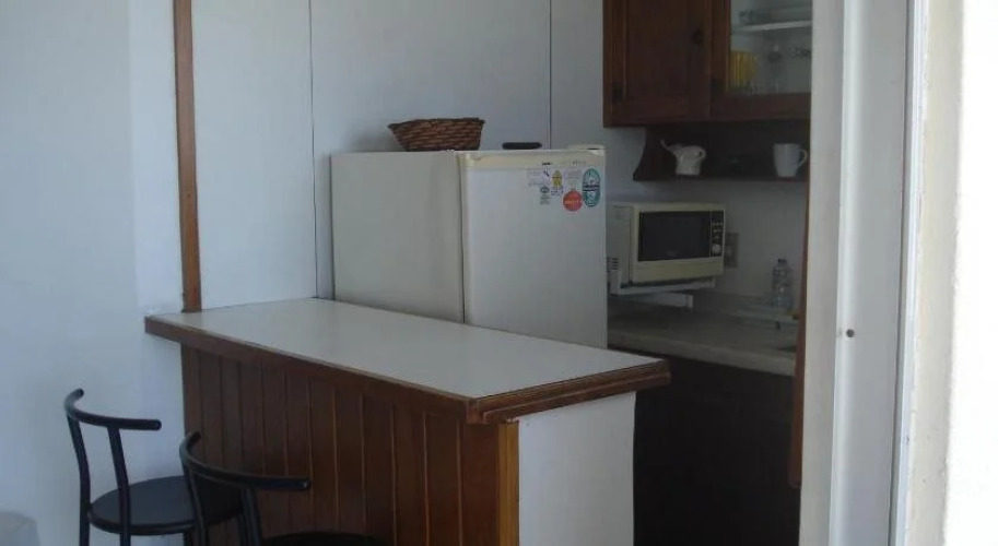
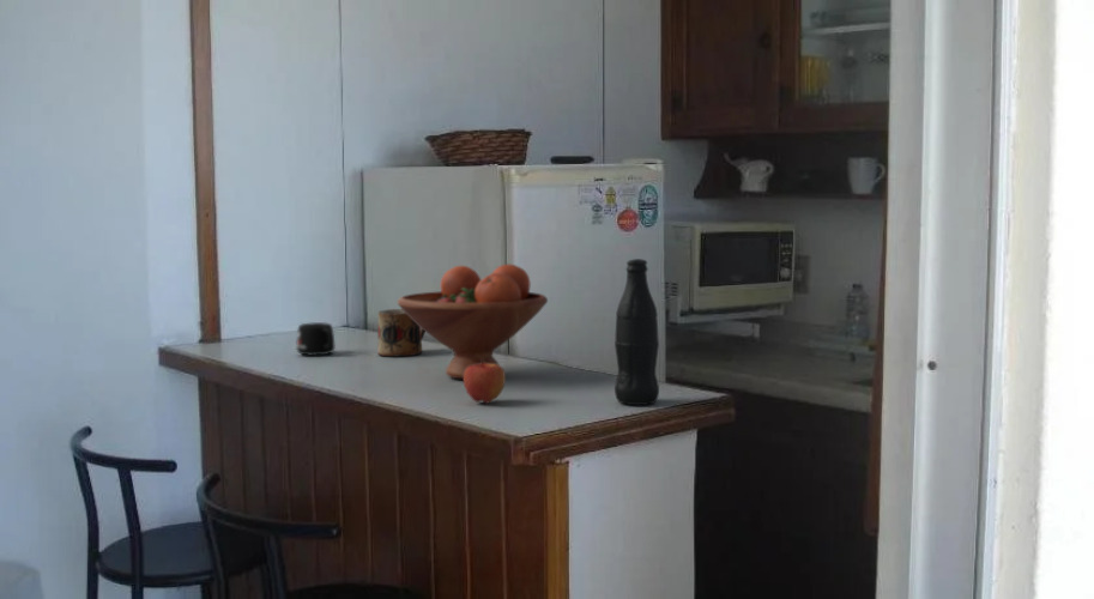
+ apple (484, 379)
+ mug (319, 339)
+ bottle (636, 331)
+ mug (401, 331)
+ fruit bowl (472, 321)
